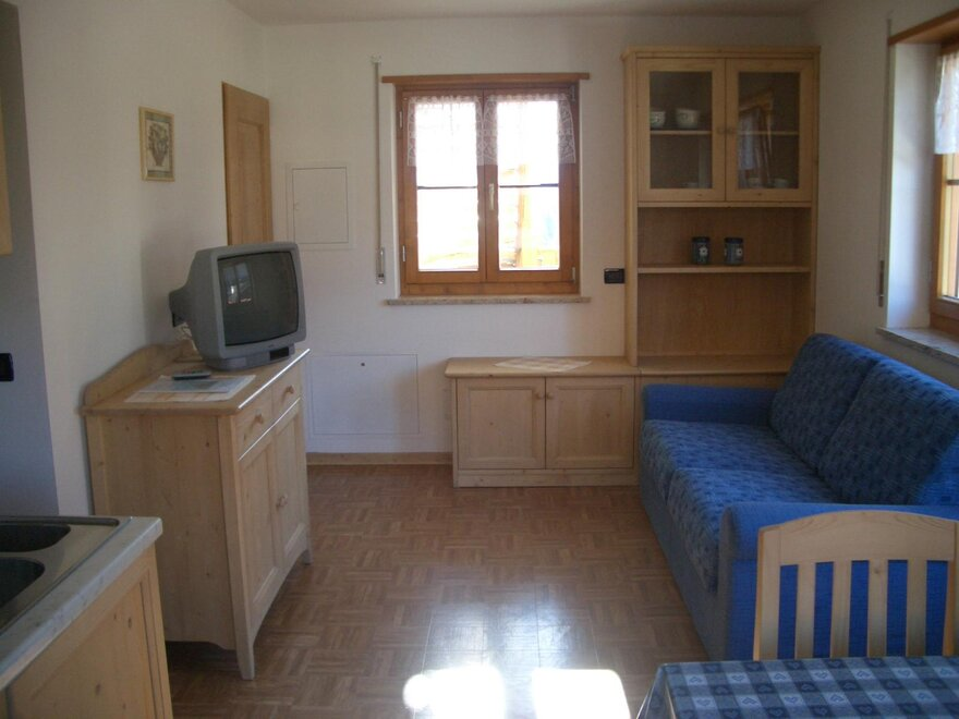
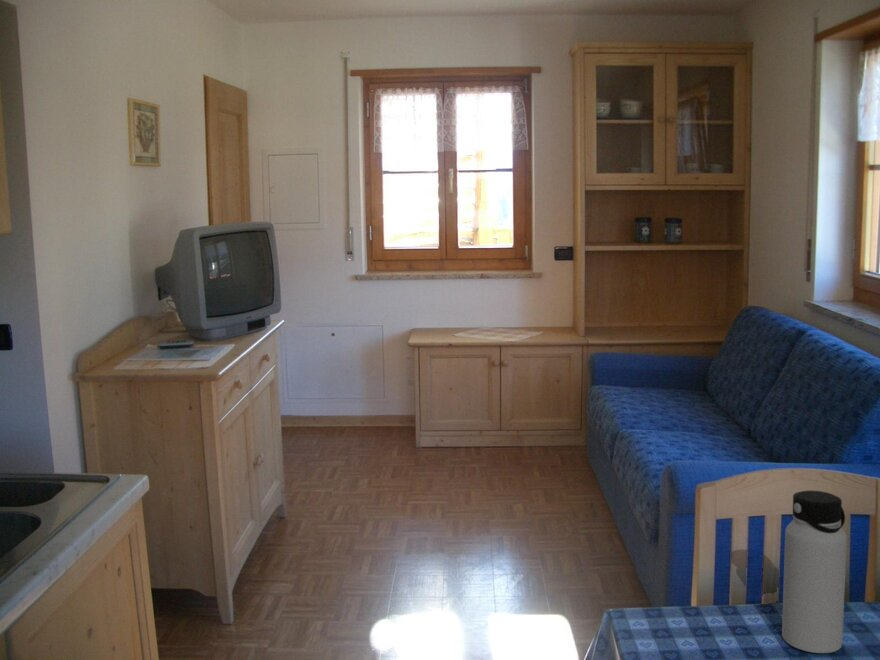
+ water bottle (814, 569)
